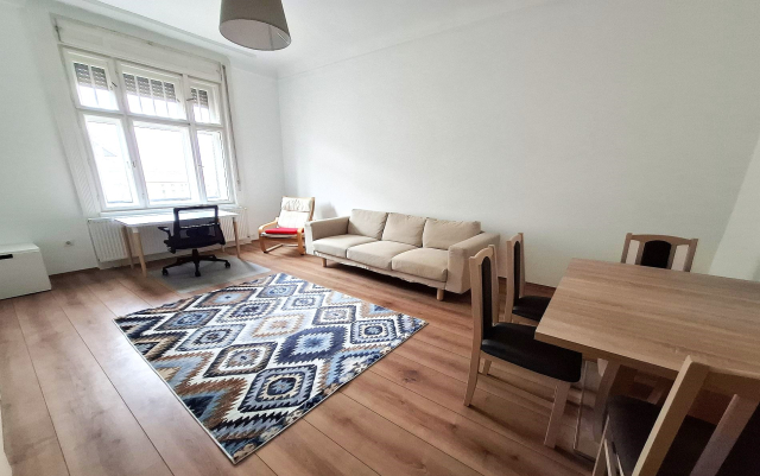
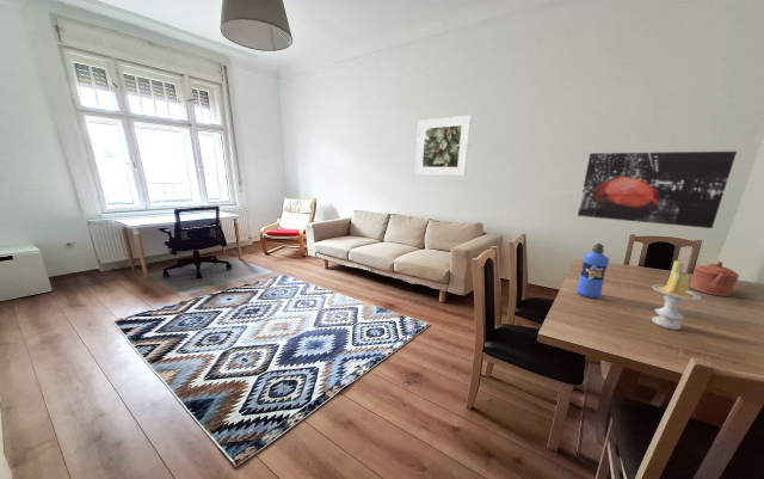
+ candle (674, 294)
+ wall art (646, 188)
+ water bottle (593, 269)
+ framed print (440, 147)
+ teapot (714, 276)
